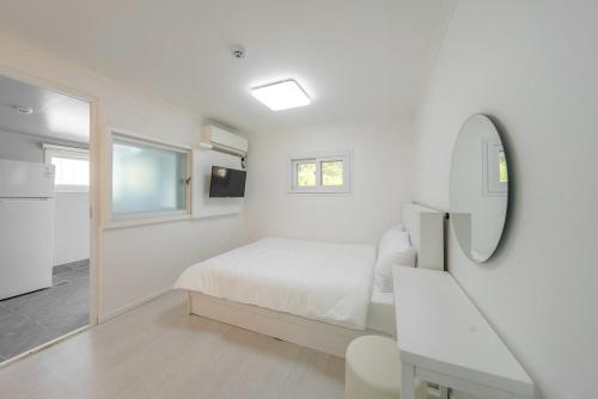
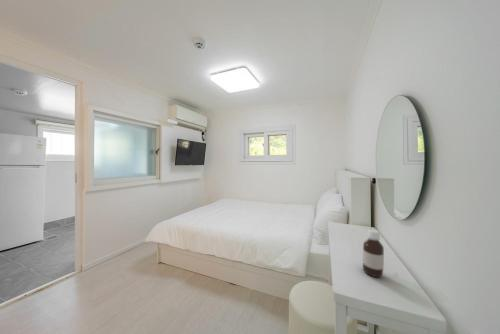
+ bottle (373, 252)
